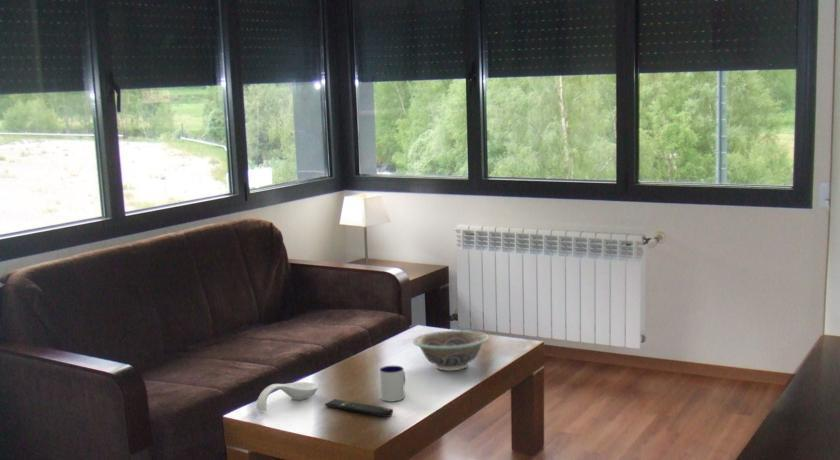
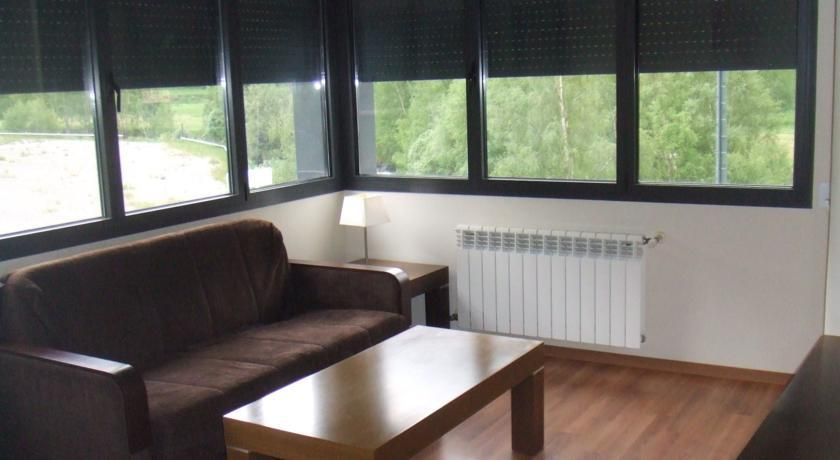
- decorative bowl (450, 351)
- spoon rest (287, 391)
- remote control (359, 408)
- mug (394, 381)
